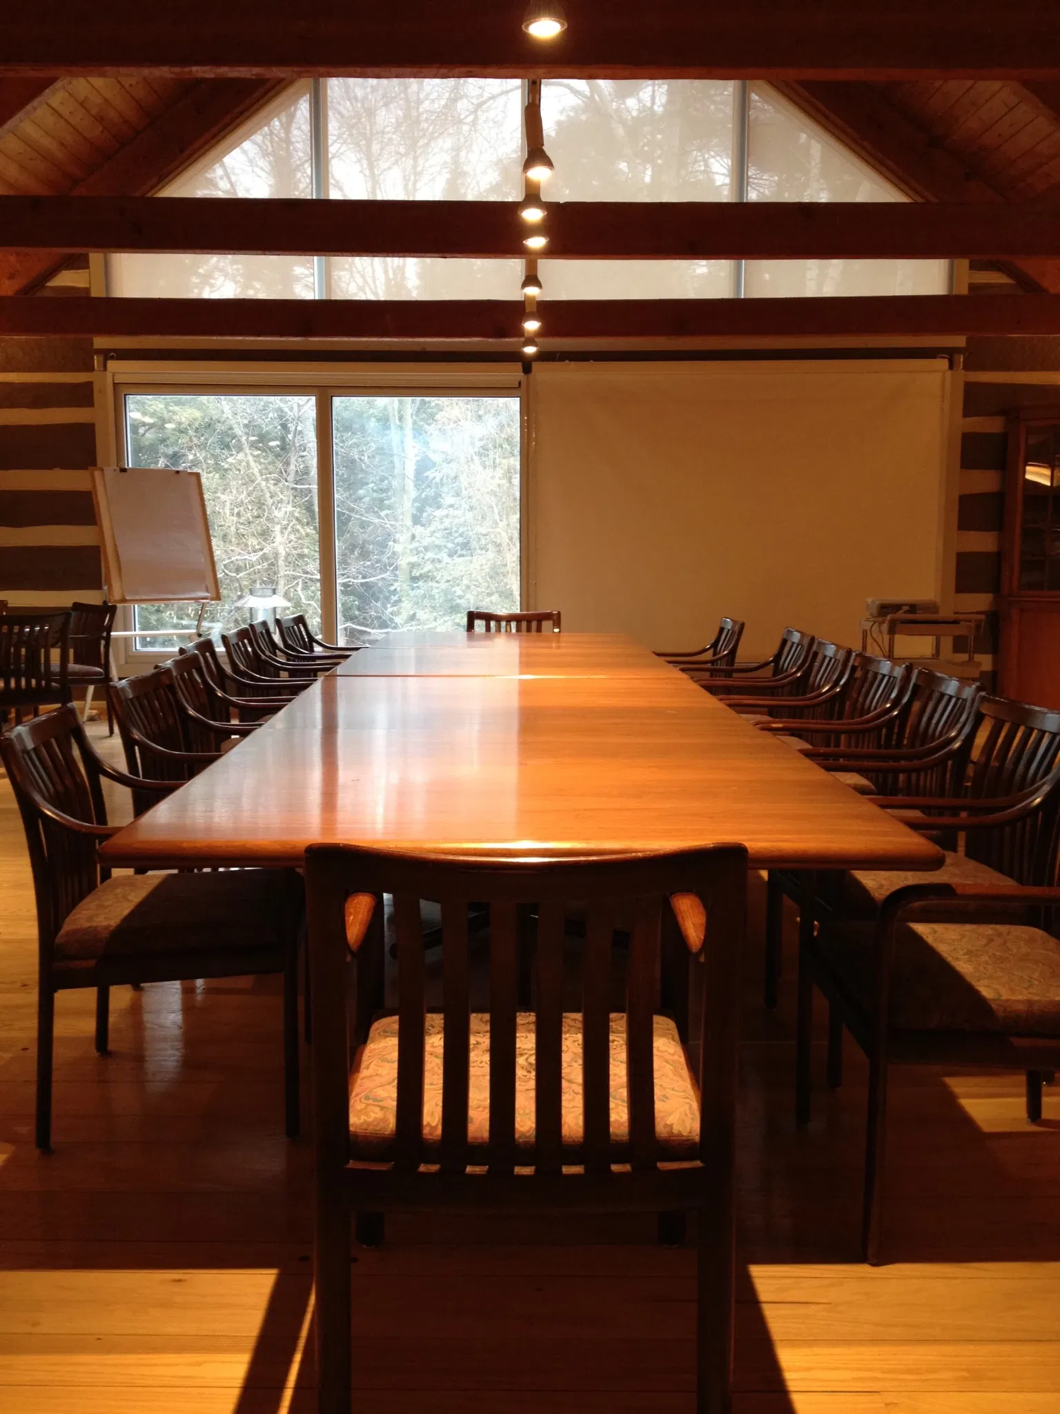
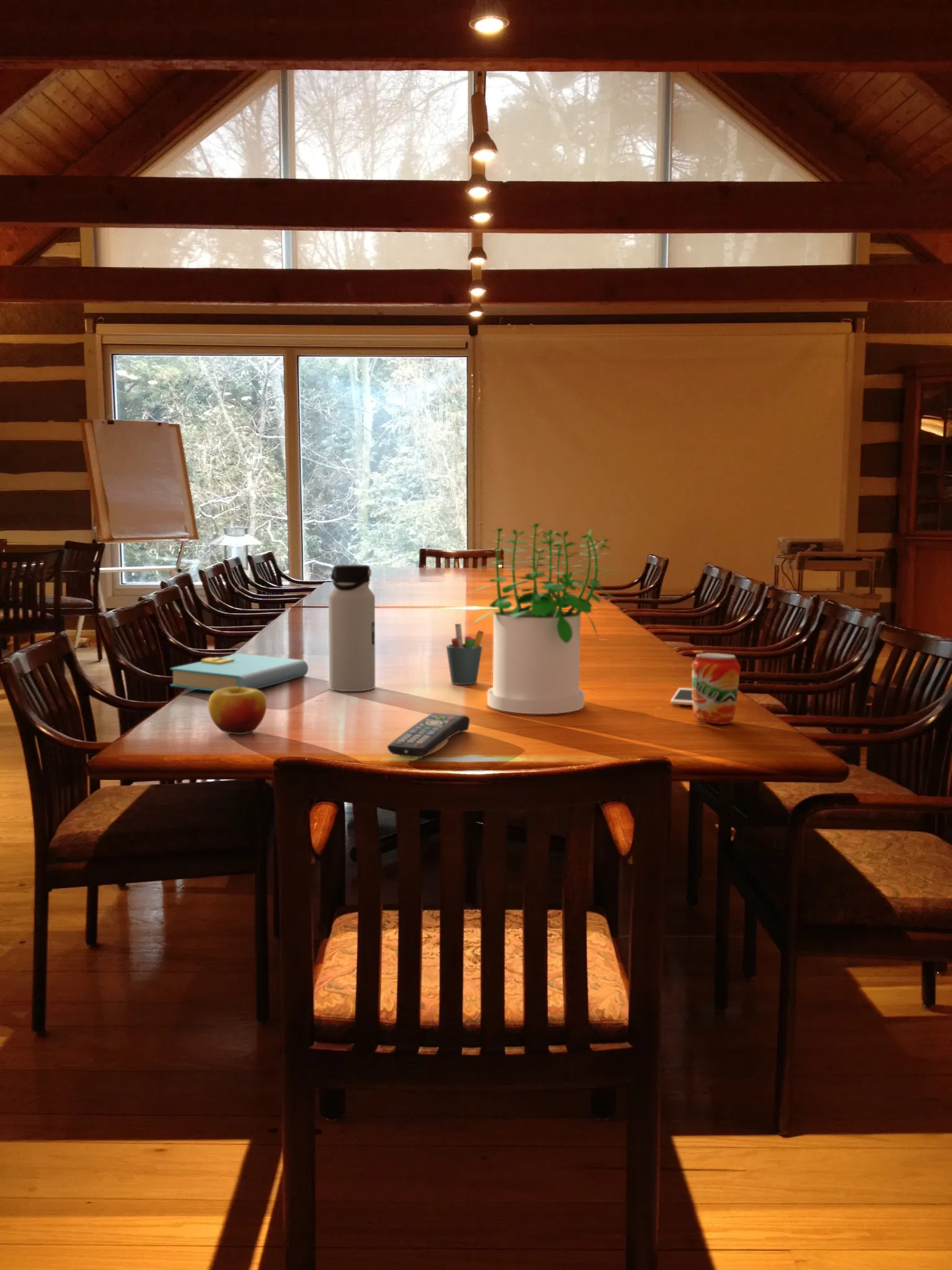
+ potted plant (545, 614)
+ apple (237, 709)
+ pen holder (464, 654)
+ cell phone (692, 696)
+ water bottle (351, 626)
+ beverage can (715, 688)
+ remote control (431, 733)
+ book (241, 672)
